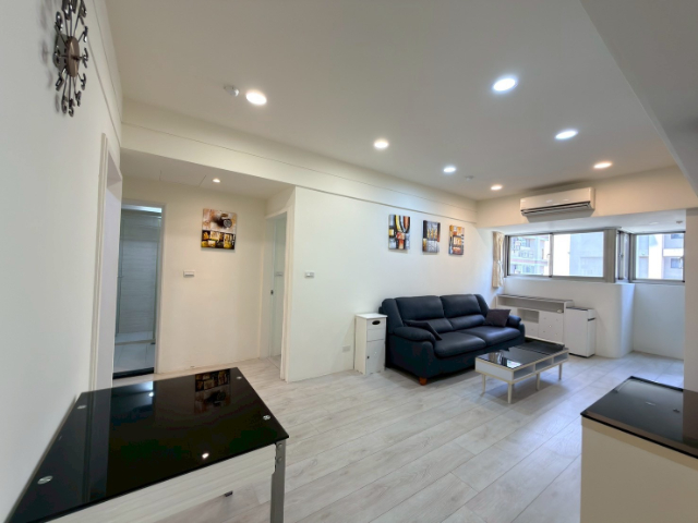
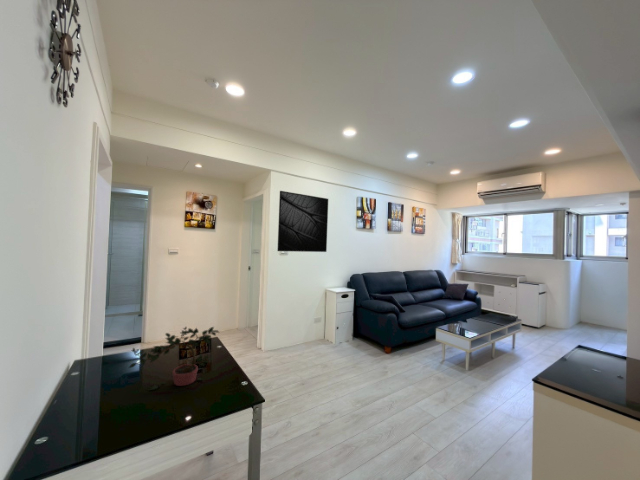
+ potted plant (172, 348)
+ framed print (304, 223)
